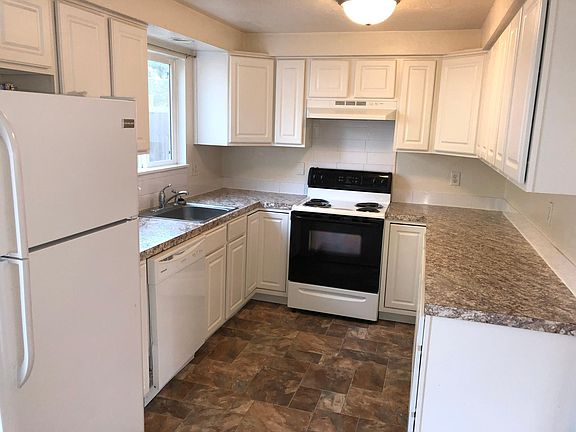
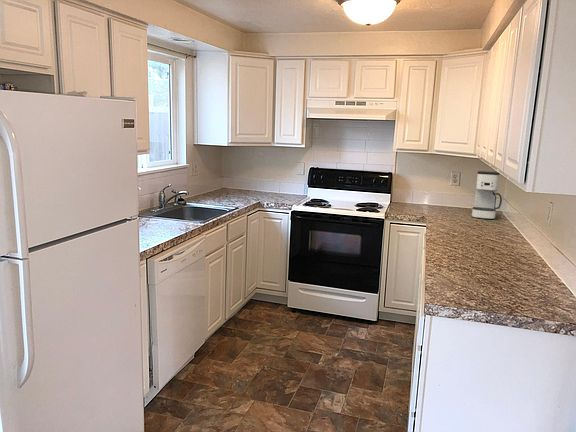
+ coffee maker (487, 194)
